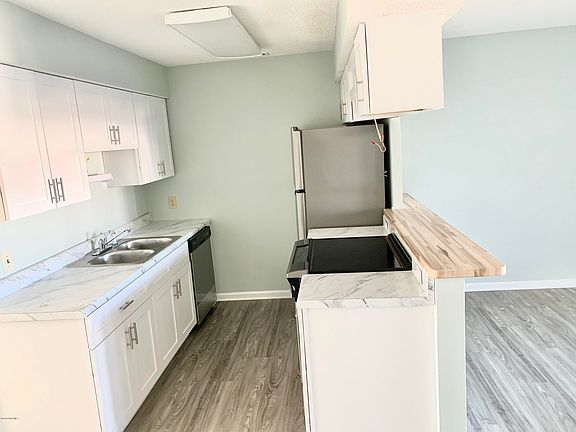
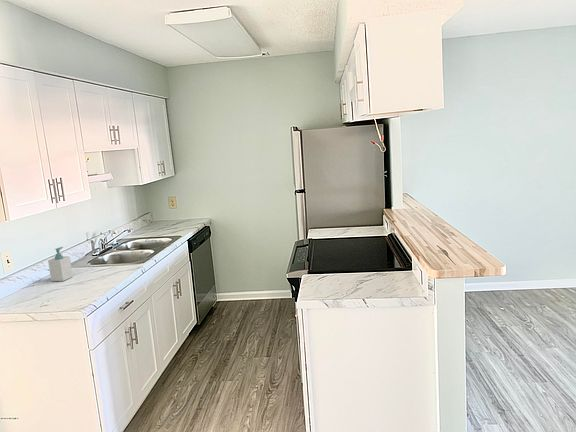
+ soap bottle (60, 263)
